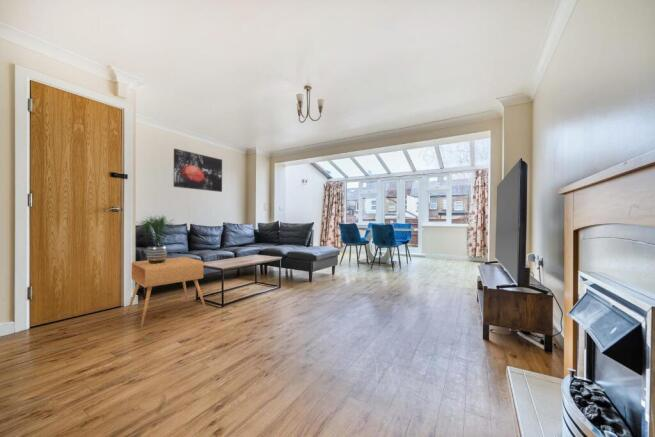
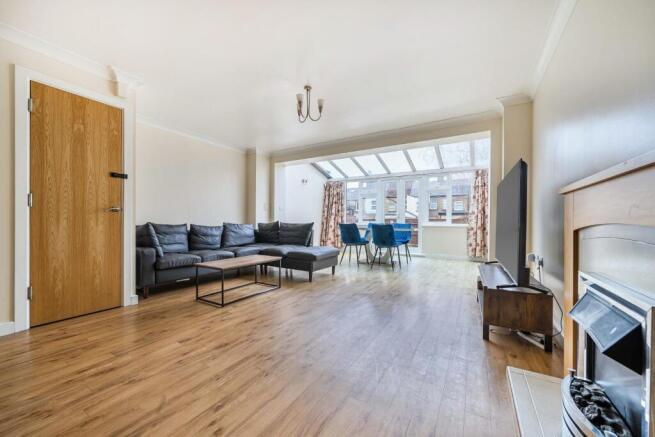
- wall art (199, 172)
- side table (167, 283)
- potted plant (155, 238)
